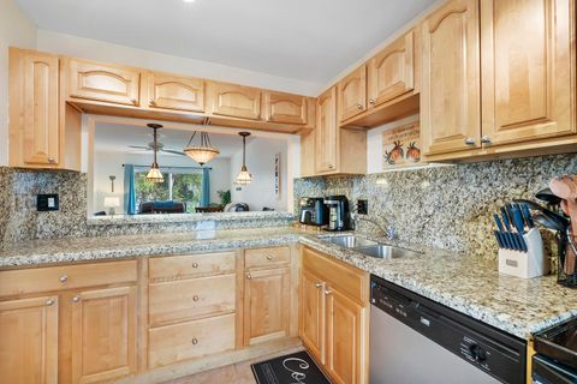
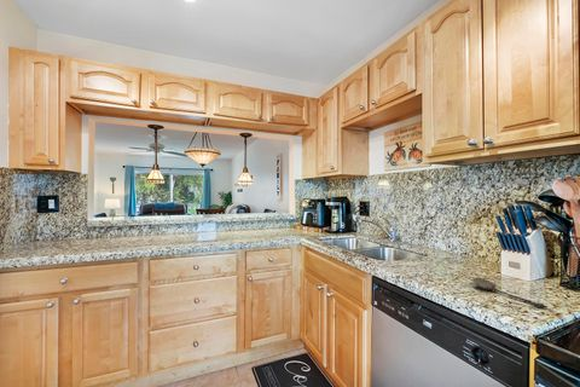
+ spoon (505, 293)
